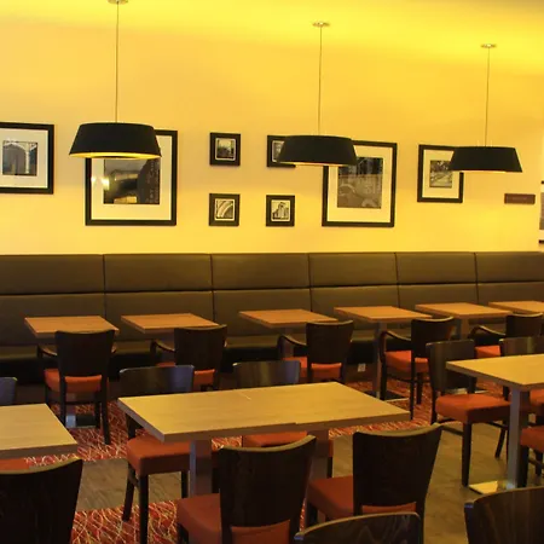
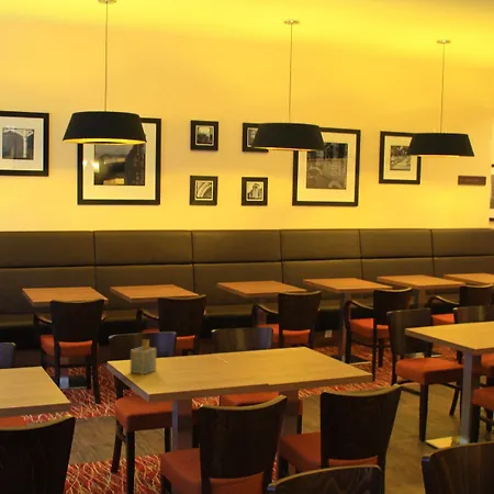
+ napkin holder (143, 356)
